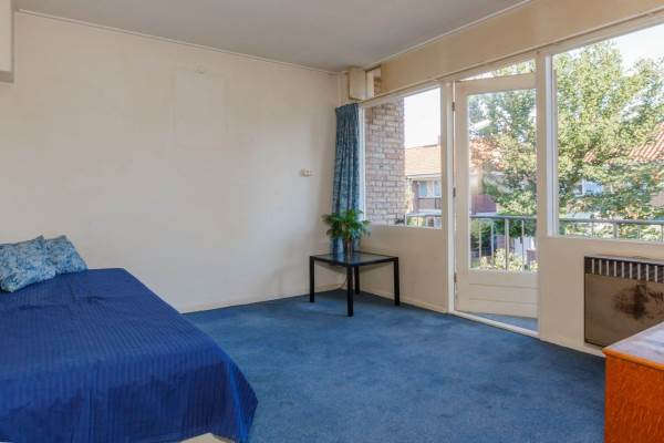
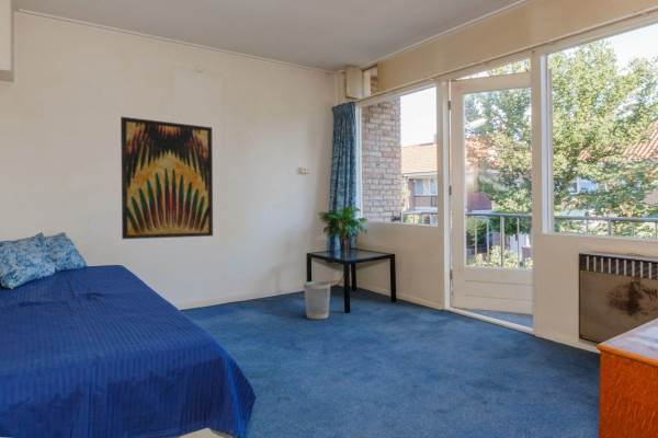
+ wastebasket (317, 300)
+ wall art (169, 180)
